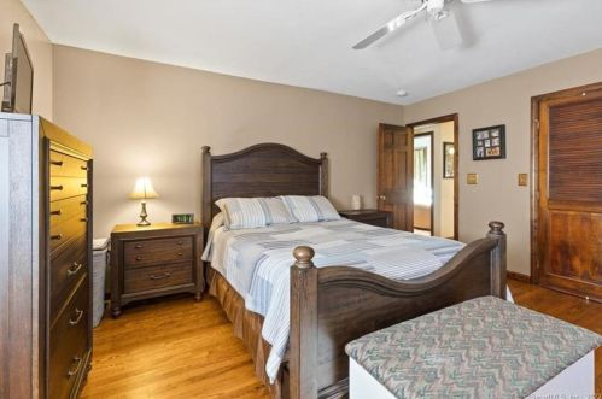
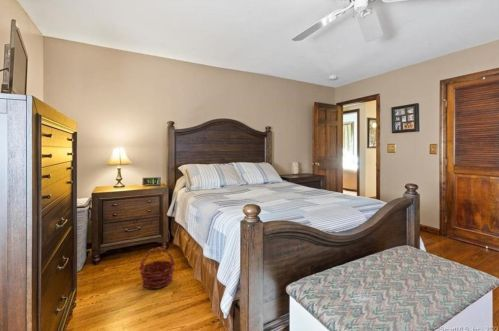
+ basket (157, 265)
